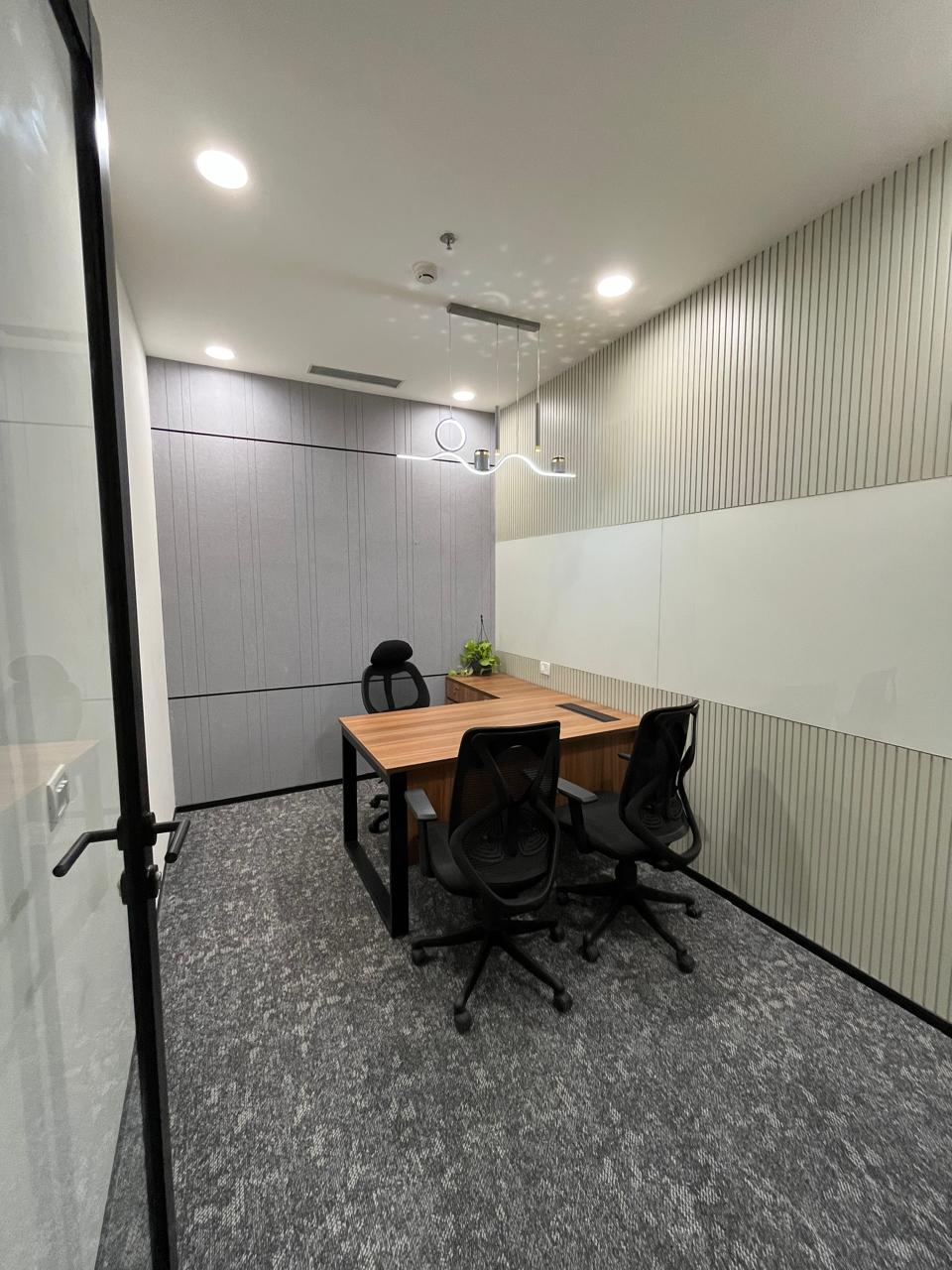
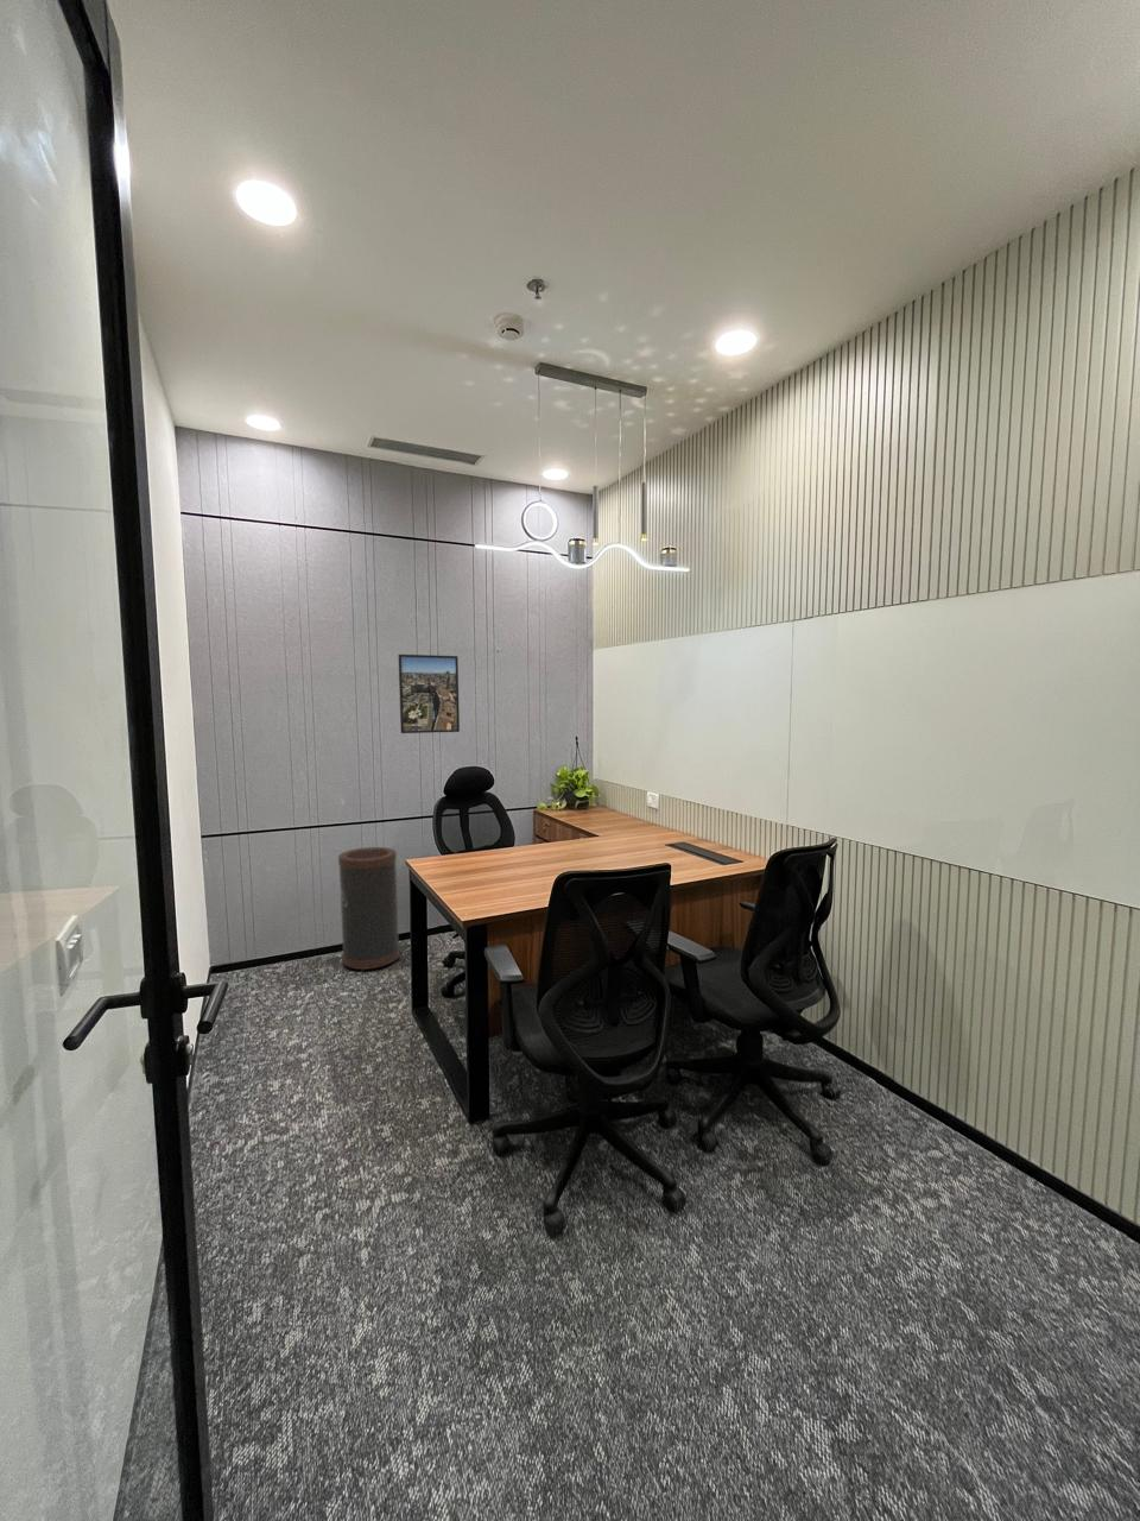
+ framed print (429, 693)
+ trash can (369, 907)
